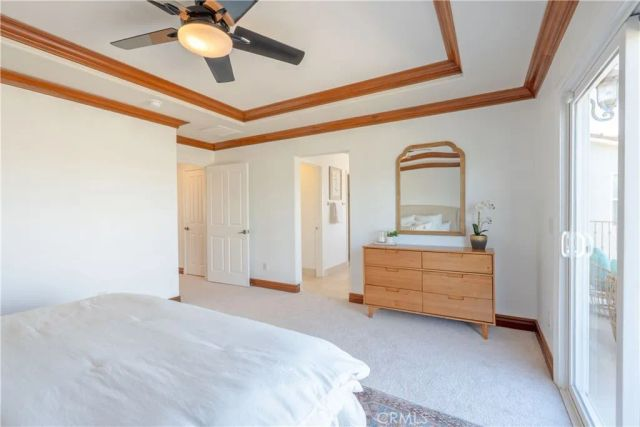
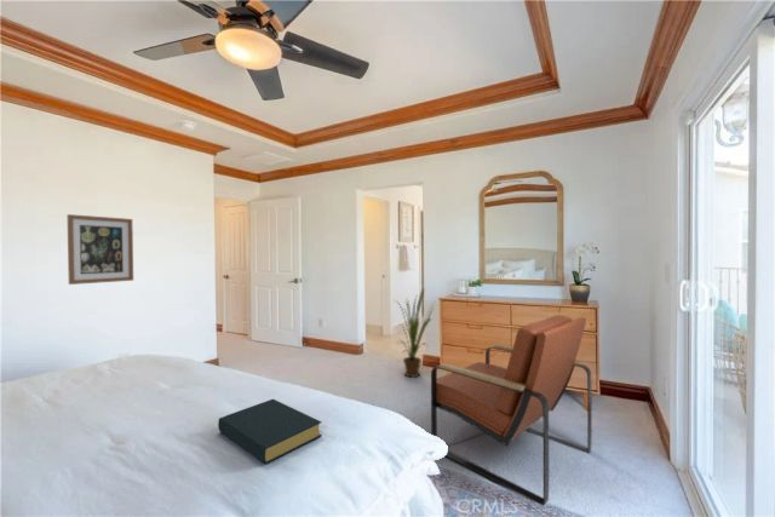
+ house plant (412, 331)
+ armchair (506, 381)
+ wall art (102, 249)
+ hardback book (269, 426)
